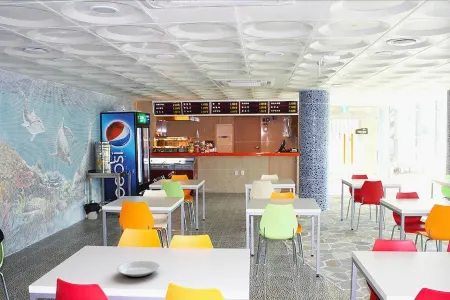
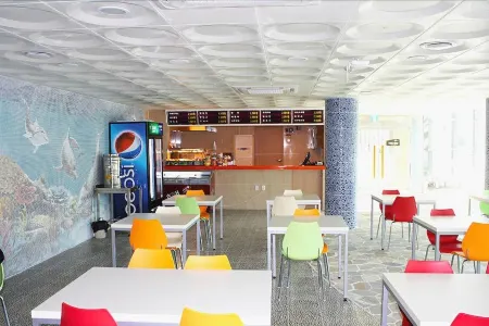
- plate (138, 270)
